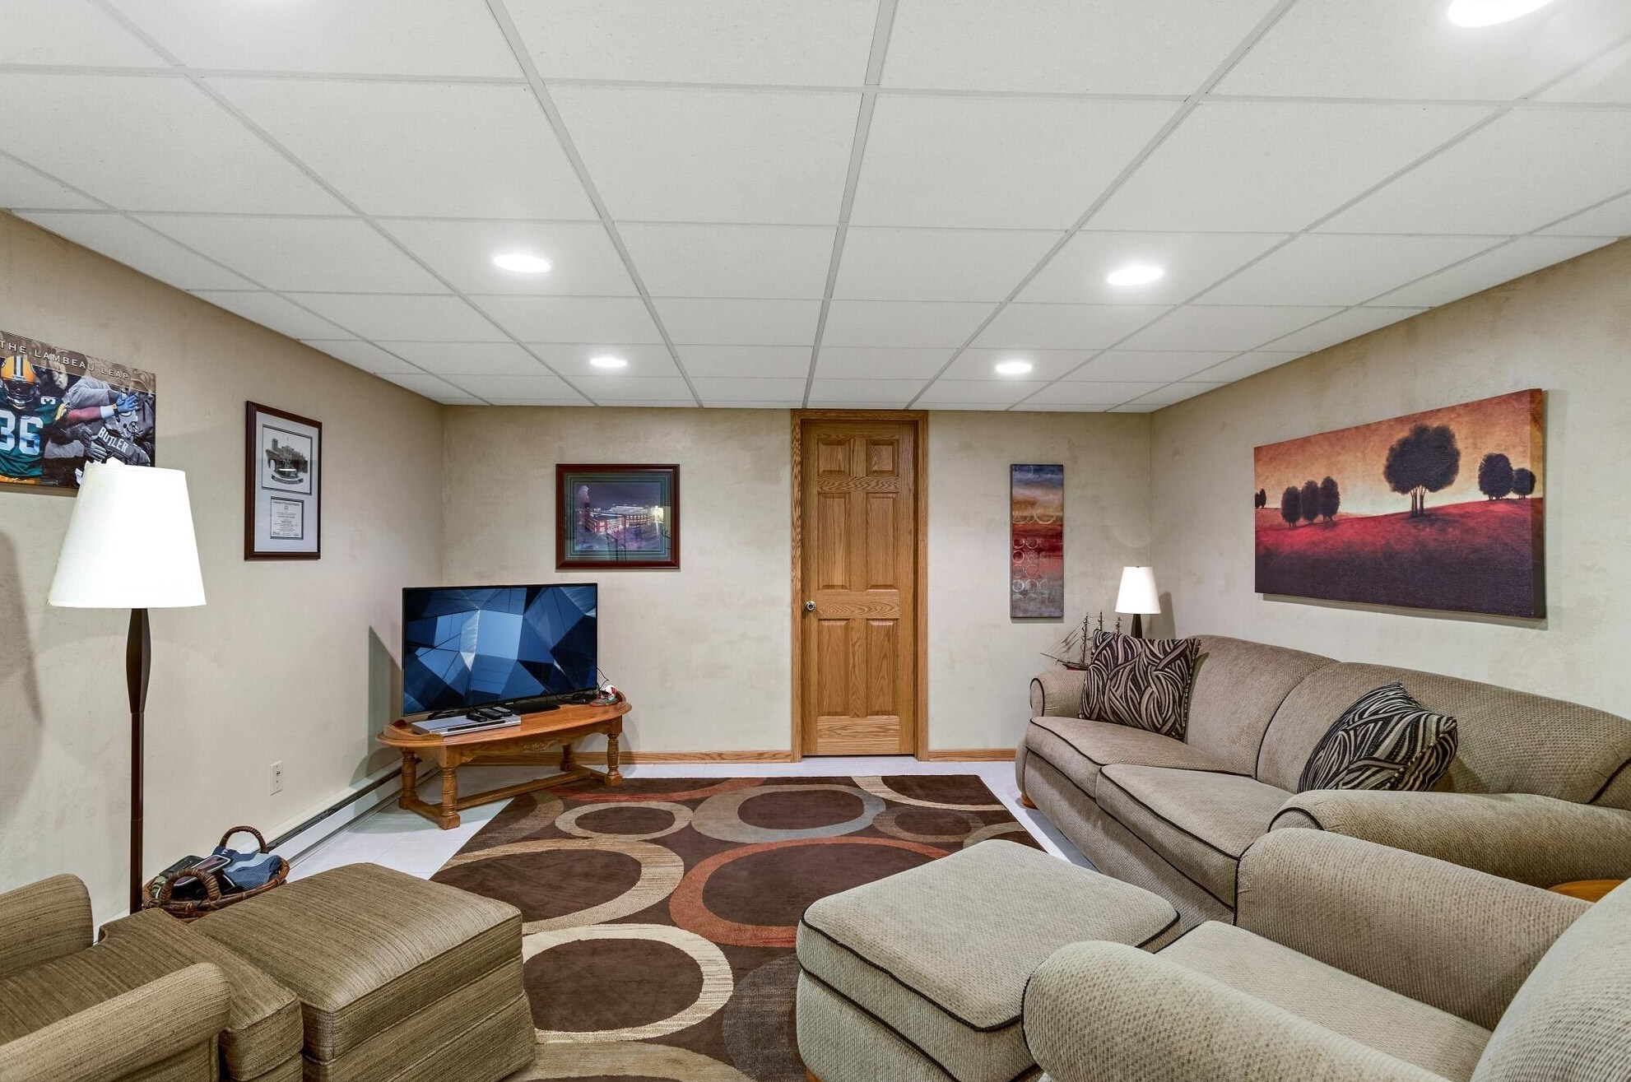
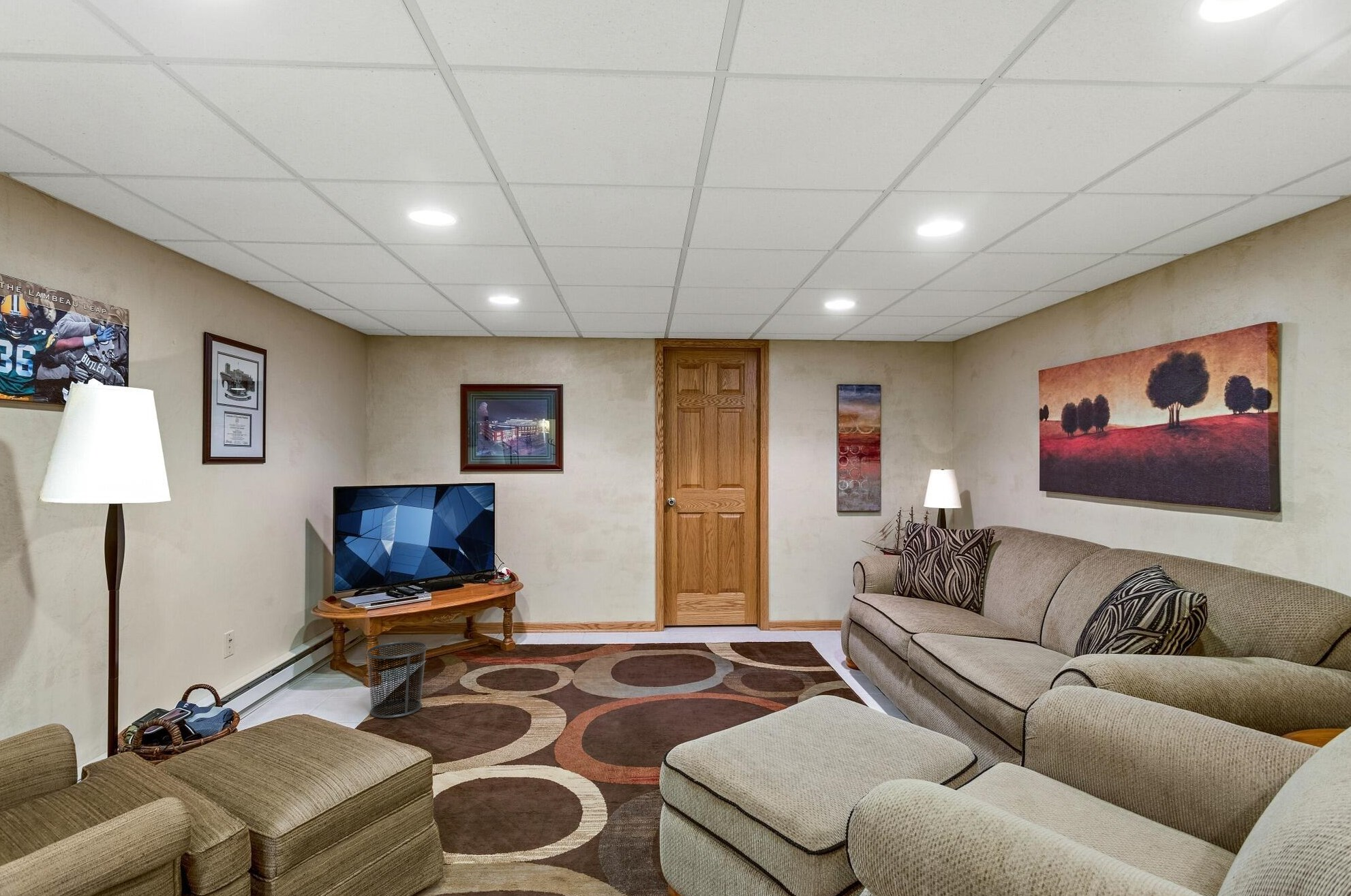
+ waste bin (397, 679)
